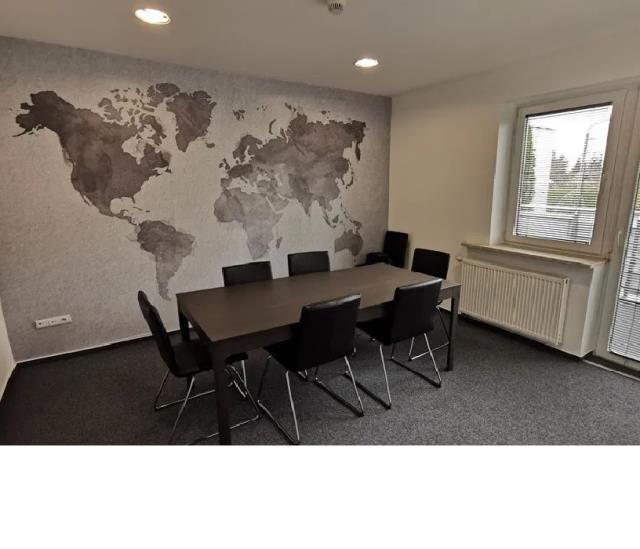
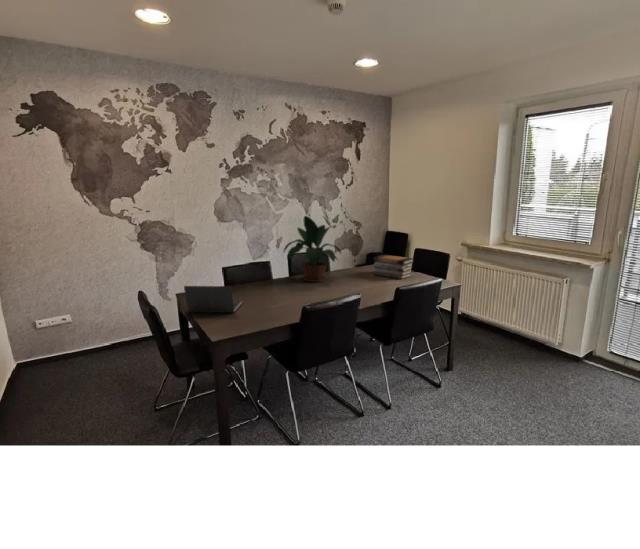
+ book stack (392, 266)
+ laptop (214, 295)
+ potted plant (312, 247)
